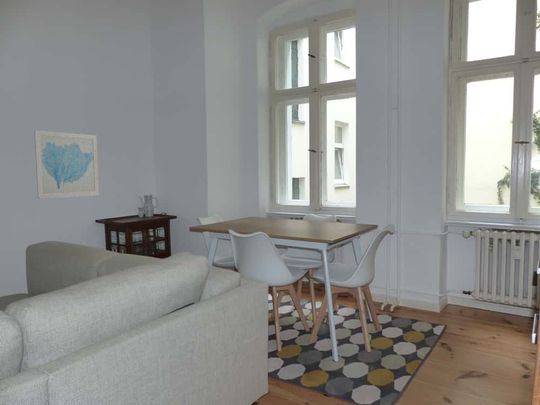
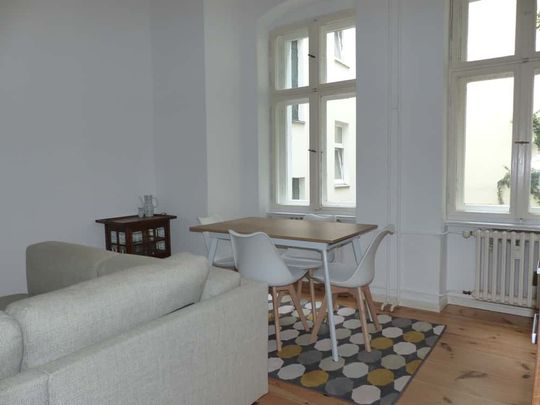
- wall art (68, 165)
